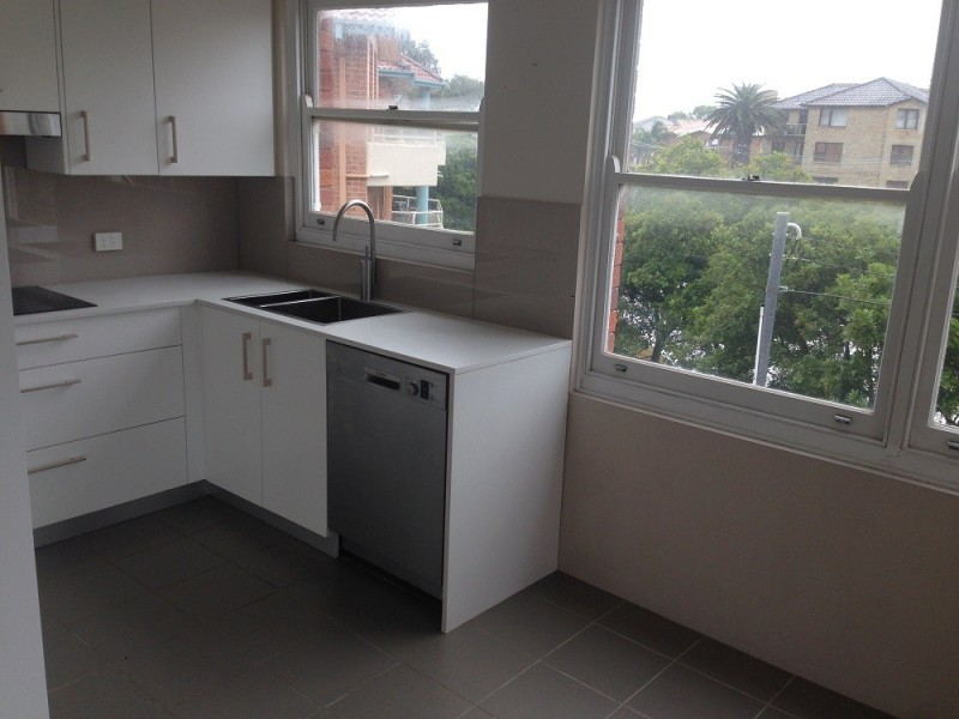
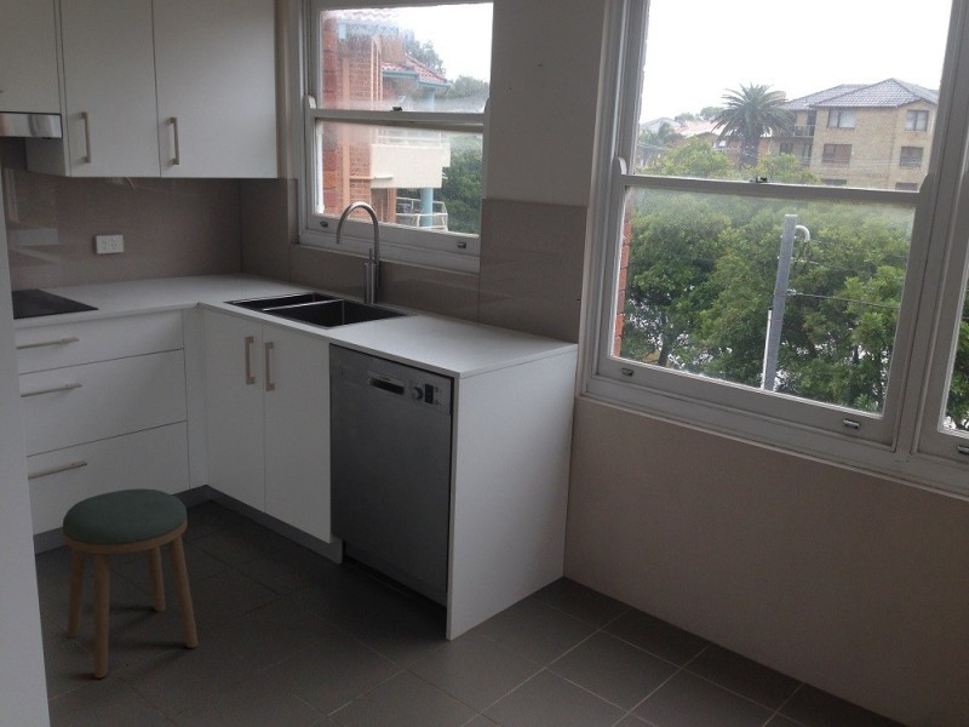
+ stool (127, 553)
